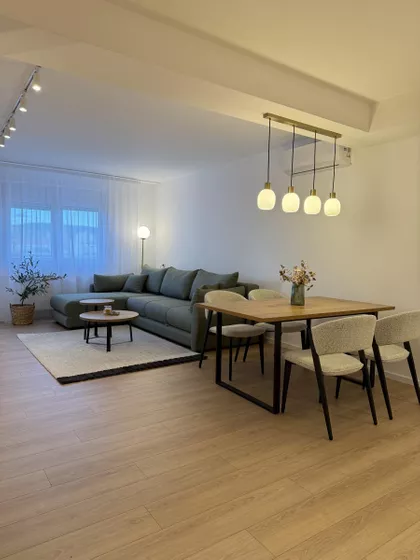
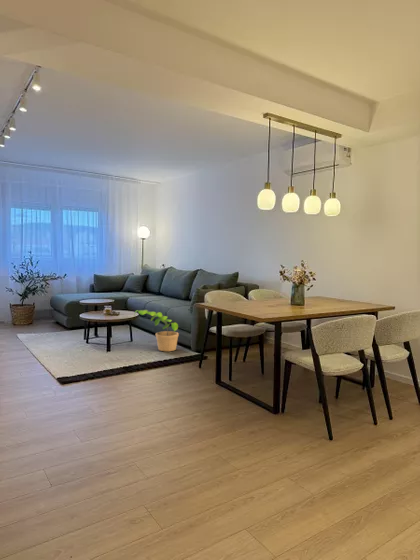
+ potted plant (155, 325)
